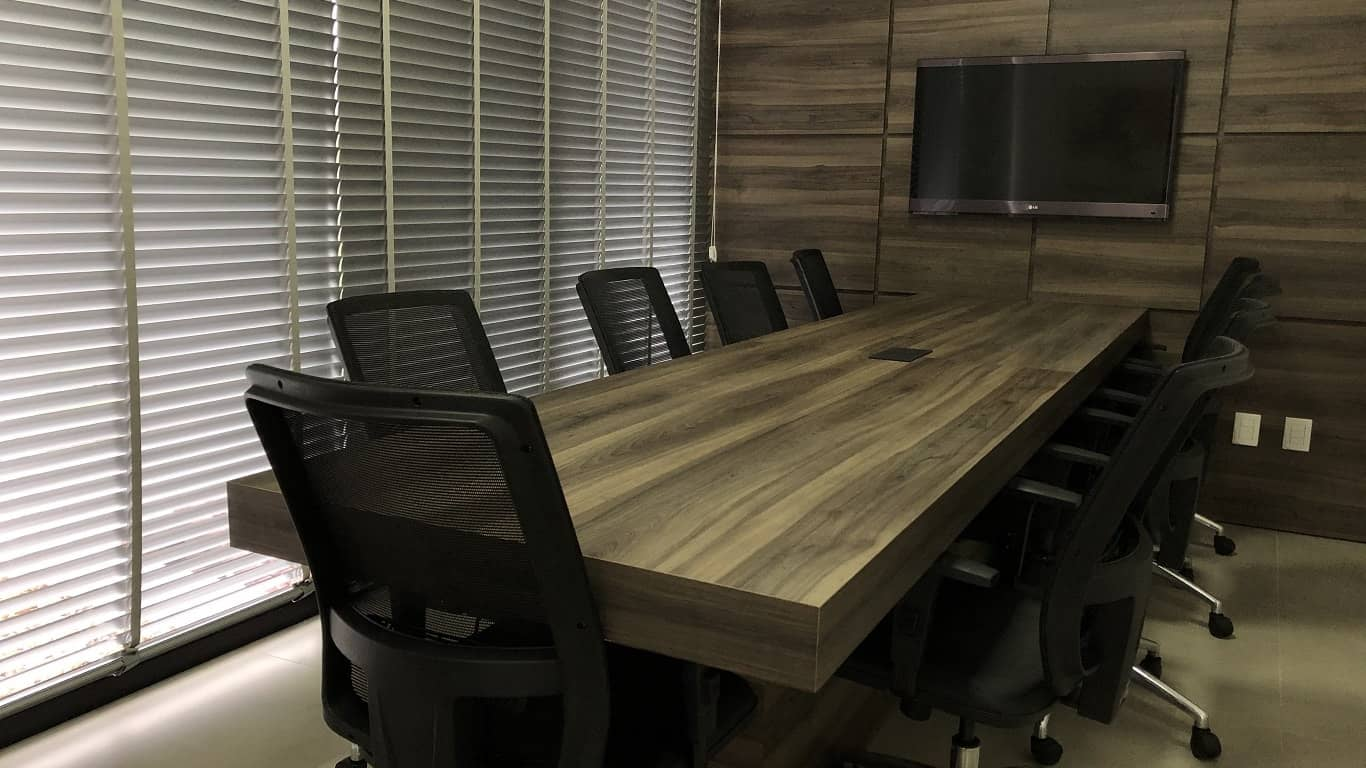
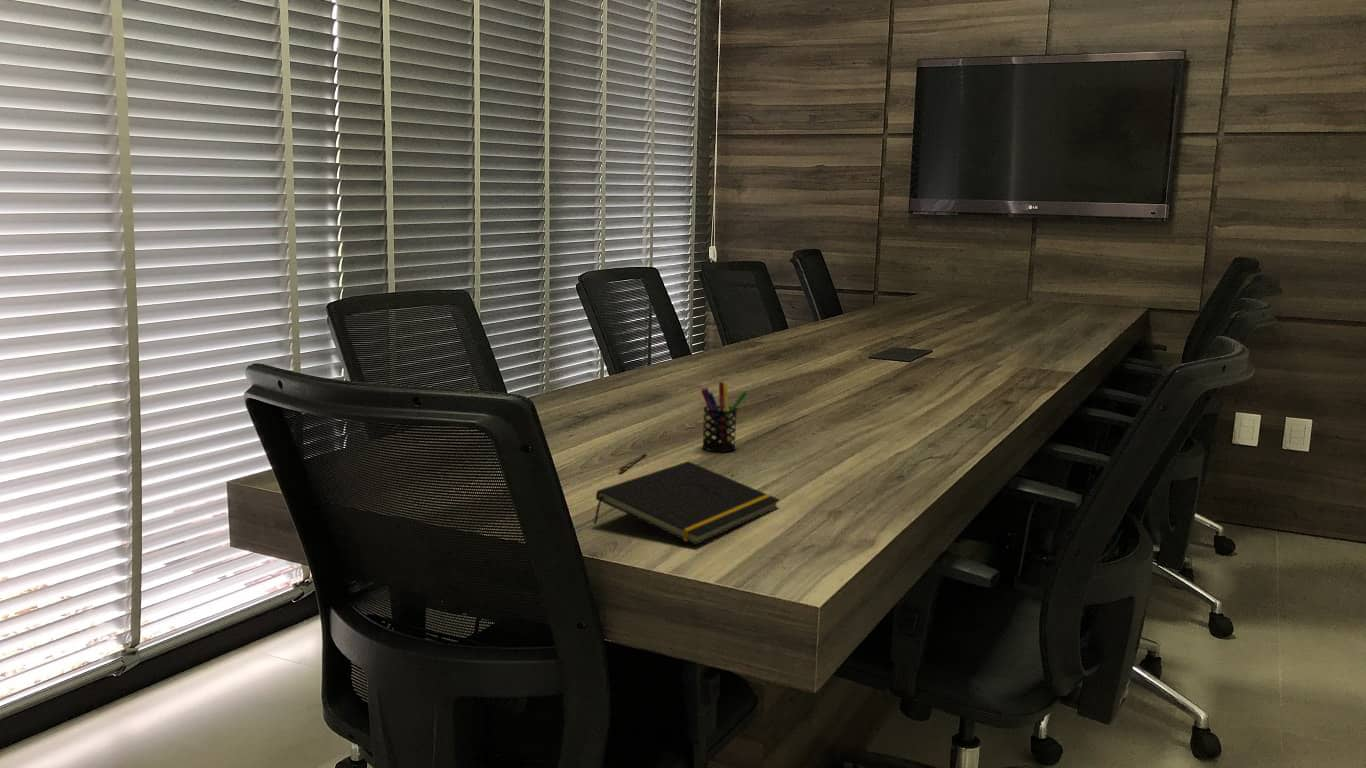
+ pen (633, 461)
+ pen holder (724, 414)
+ notepad (691, 499)
